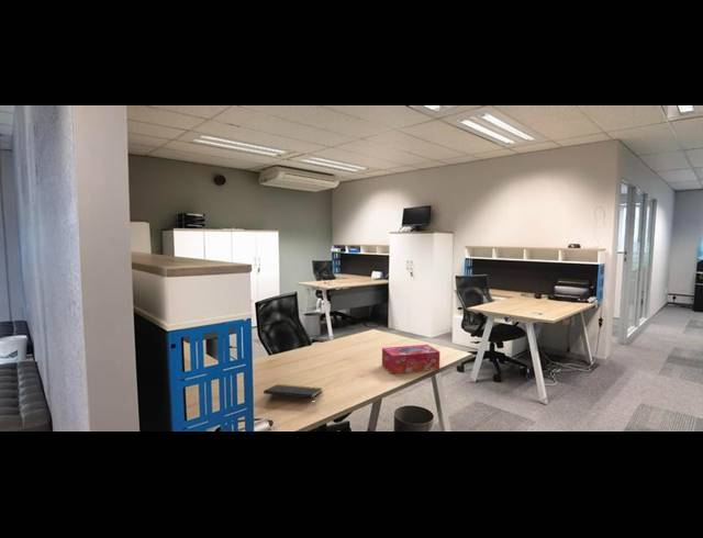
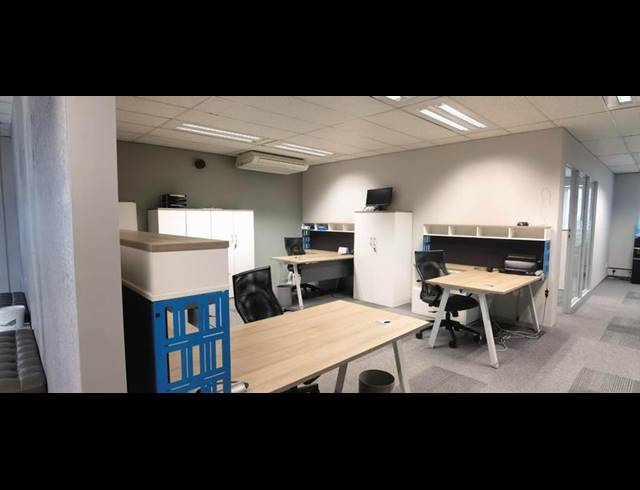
- notepad (293, 390)
- tissue box (410, 358)
